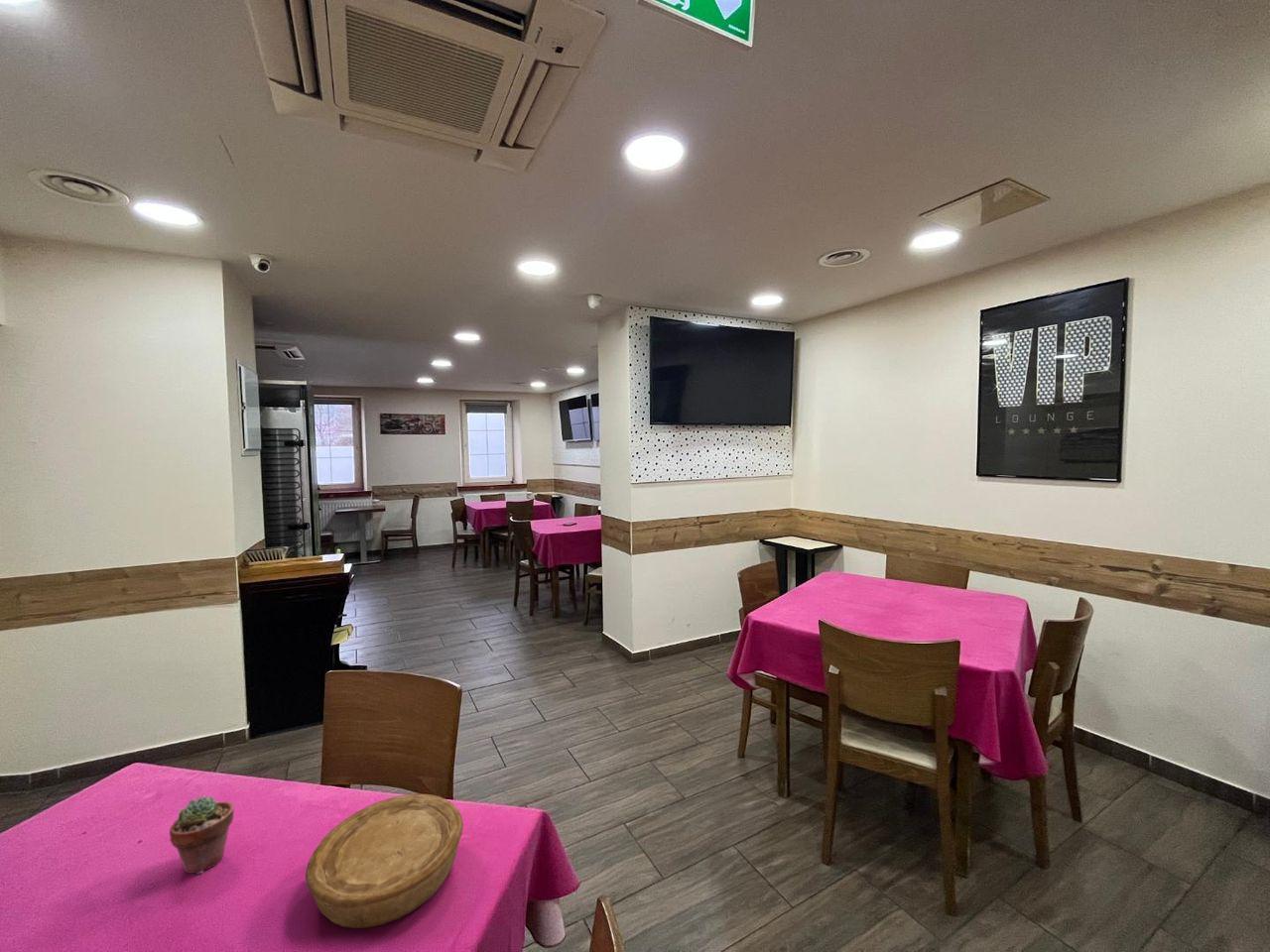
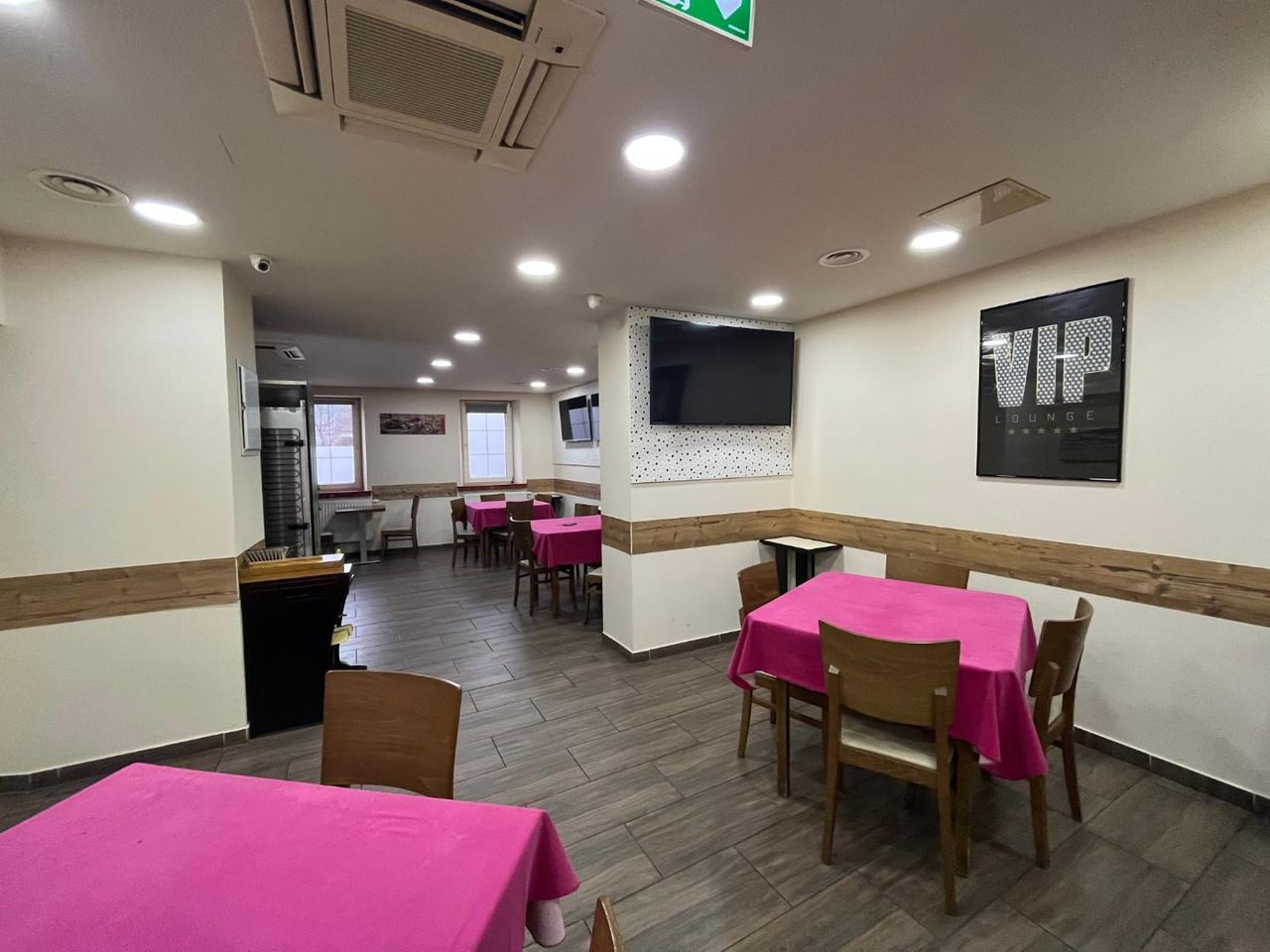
- potted succulent (202, 829)
- bowl (389, 858)
